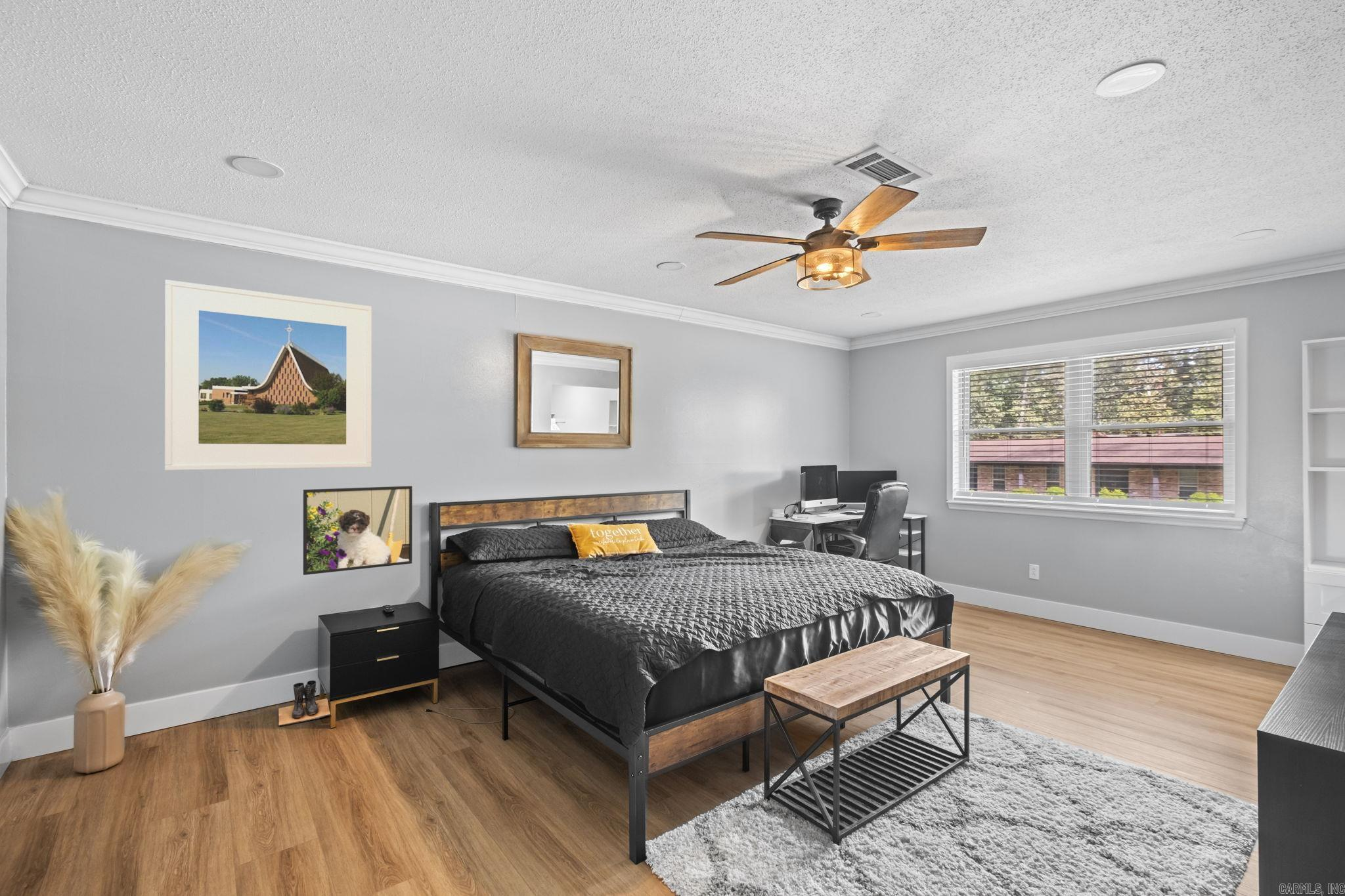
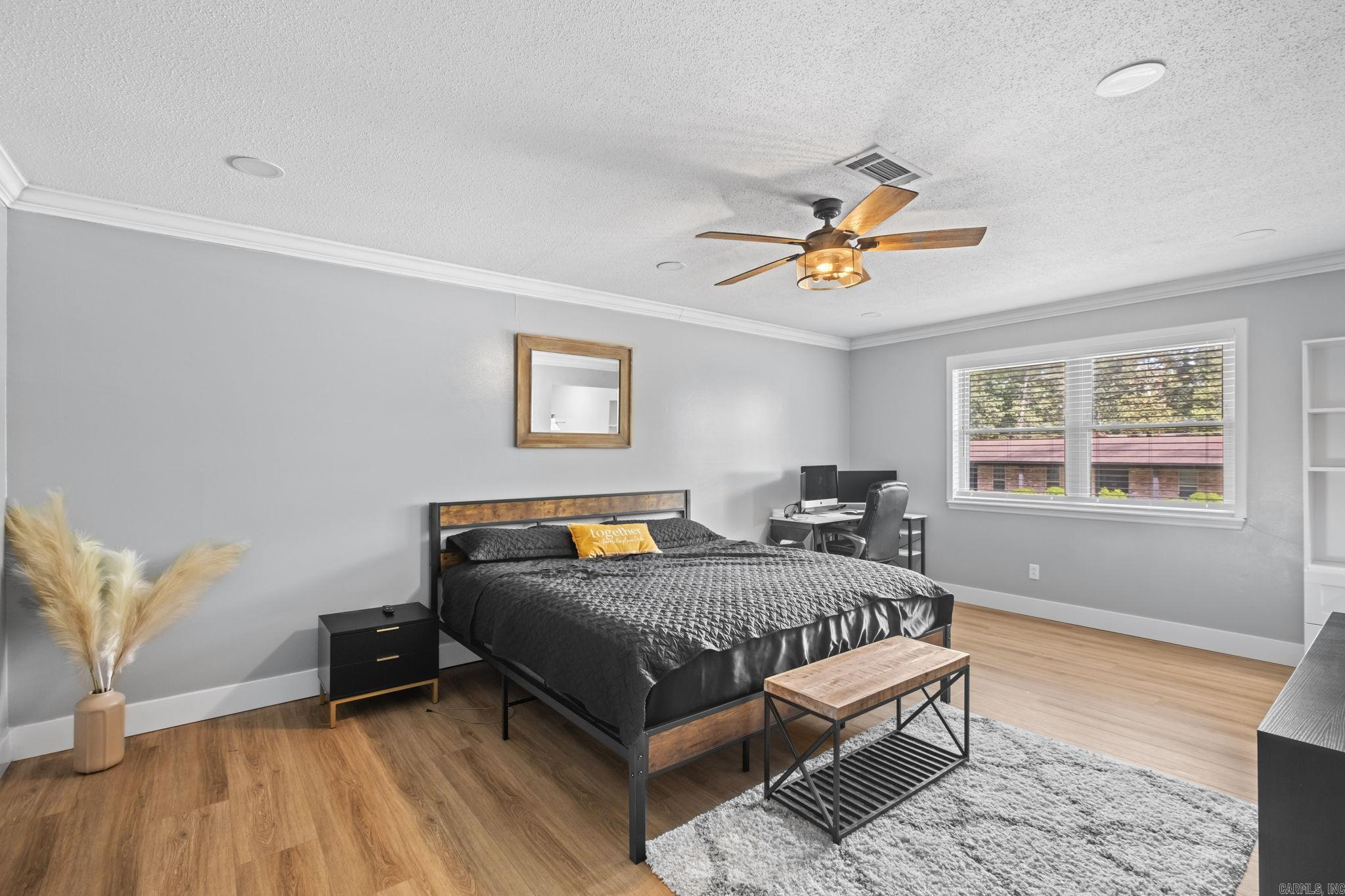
- boots (303, 699)
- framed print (360, 528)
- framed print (276, 381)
